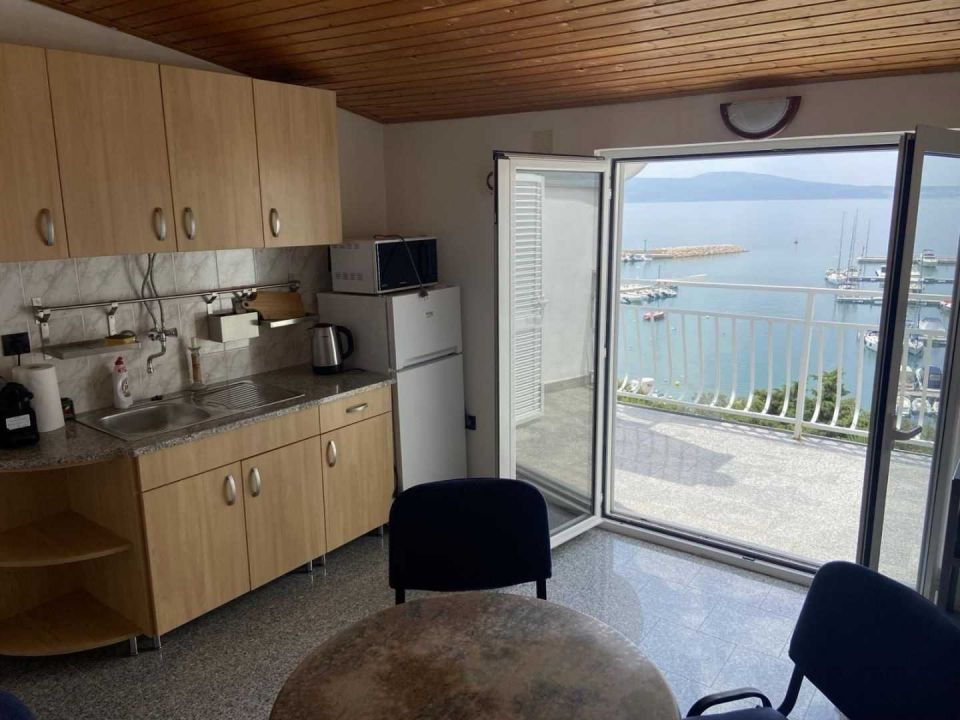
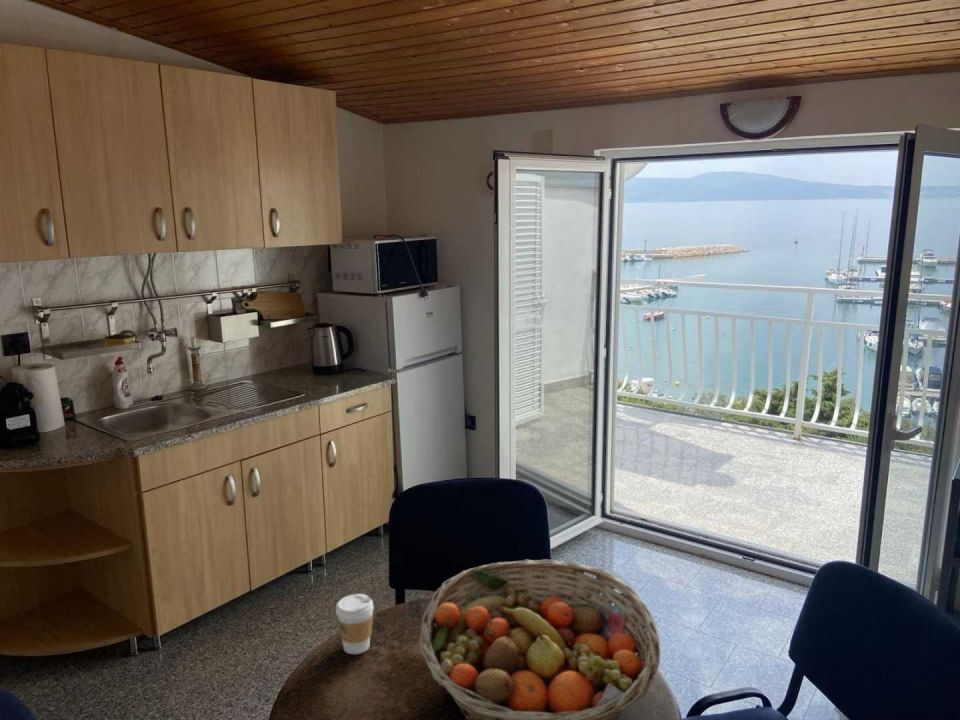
+ coffee cup (355, 623)
+ fruit basket (537, 646)
